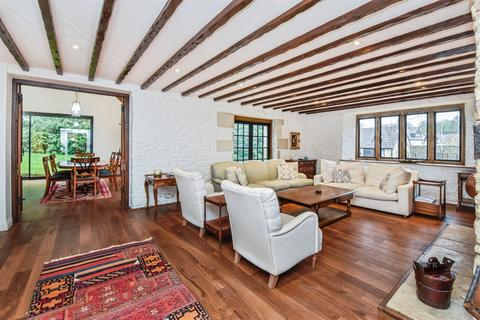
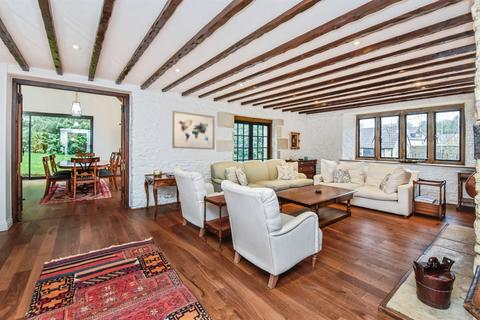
+ wall art (194, 131)
